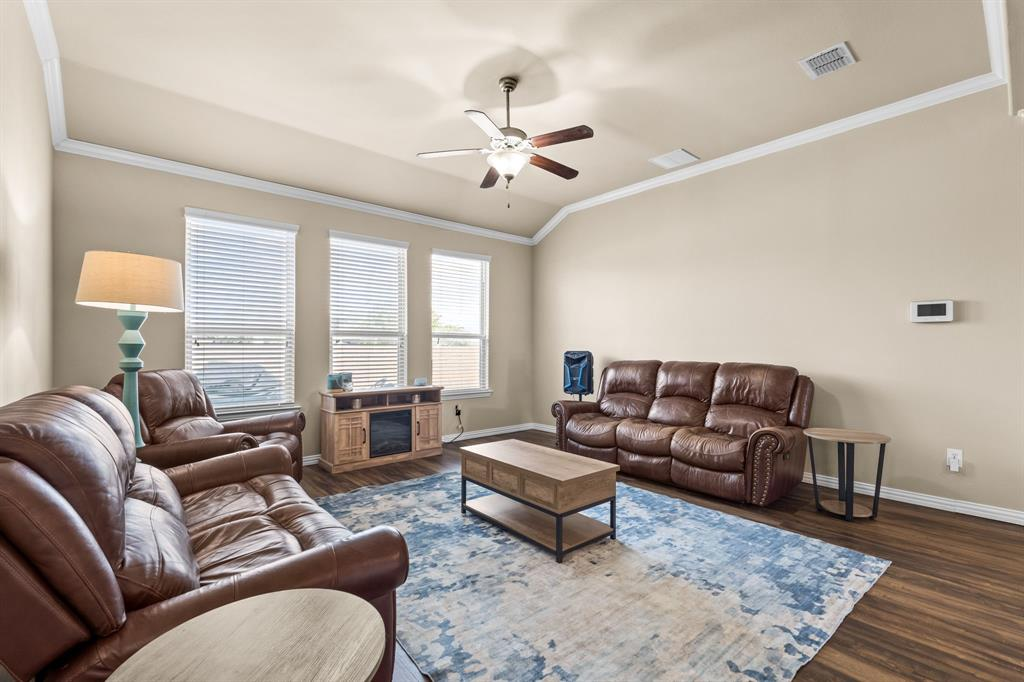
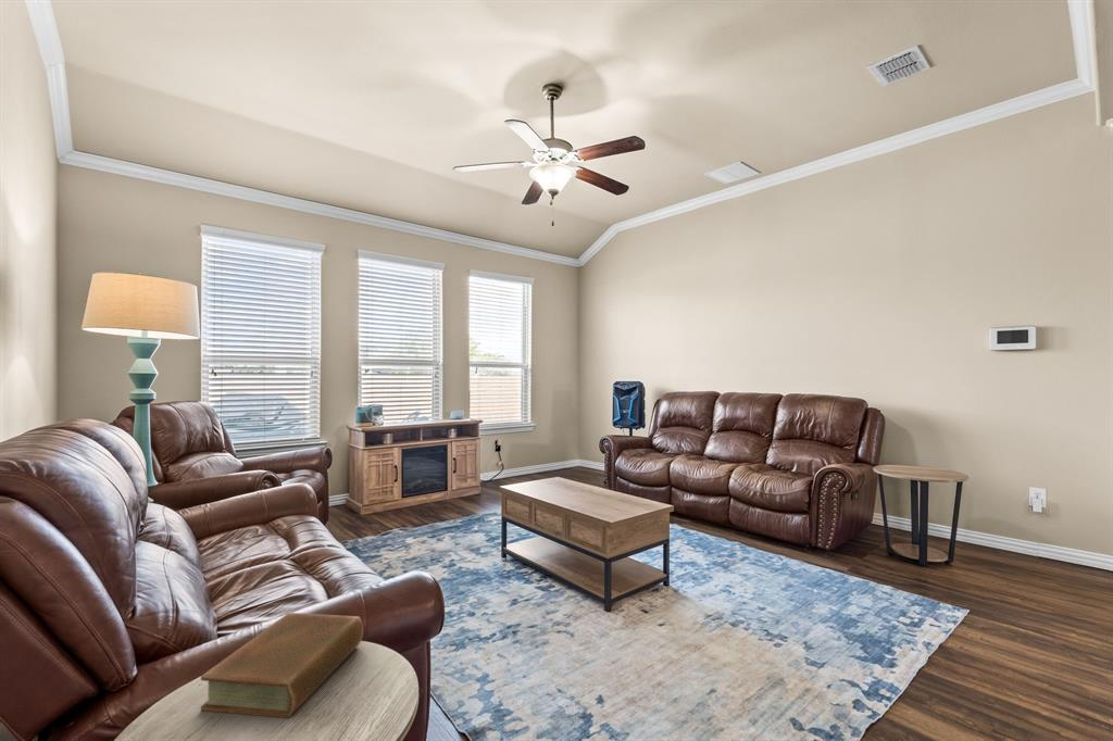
+ book (290, 658)
